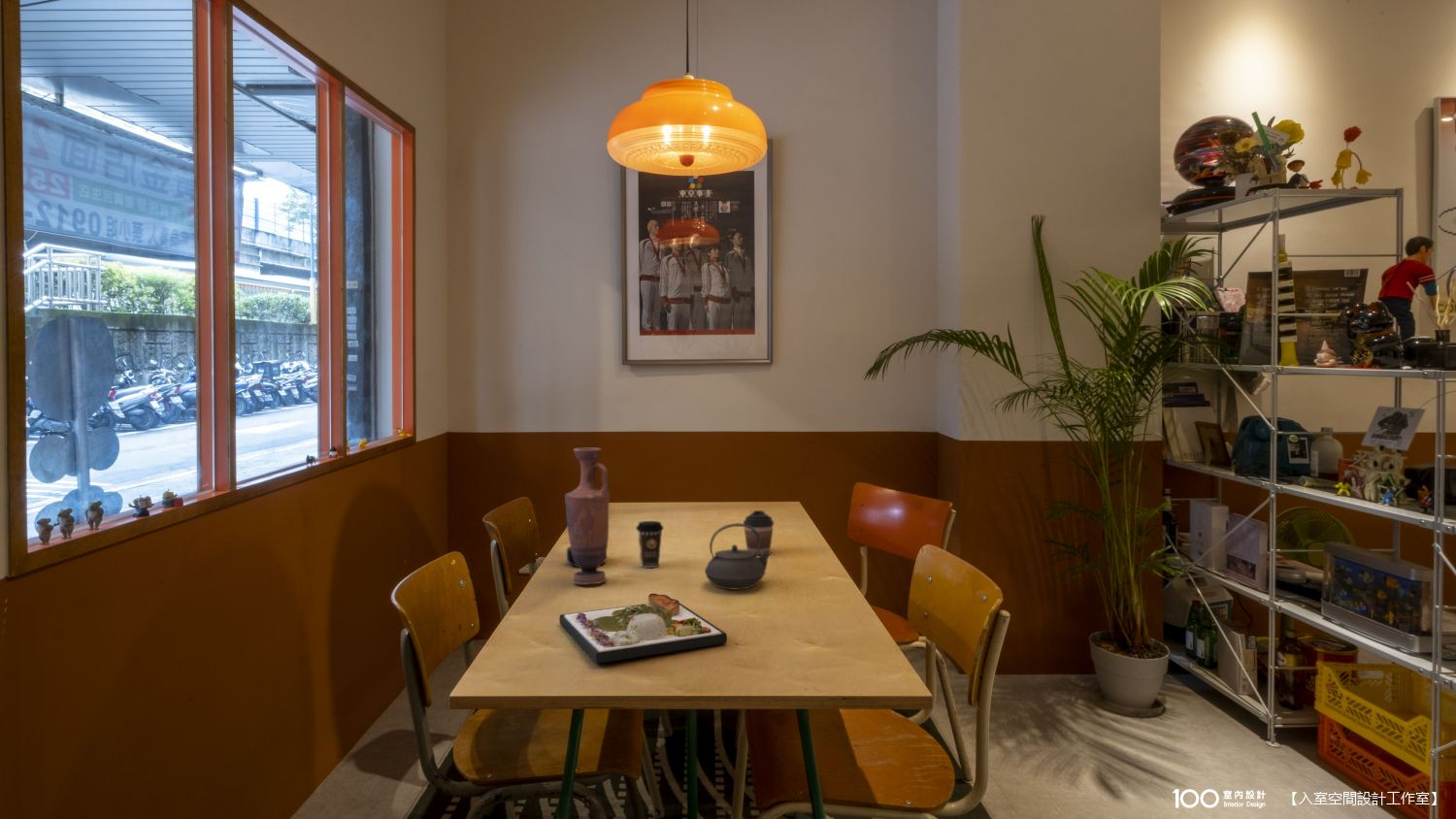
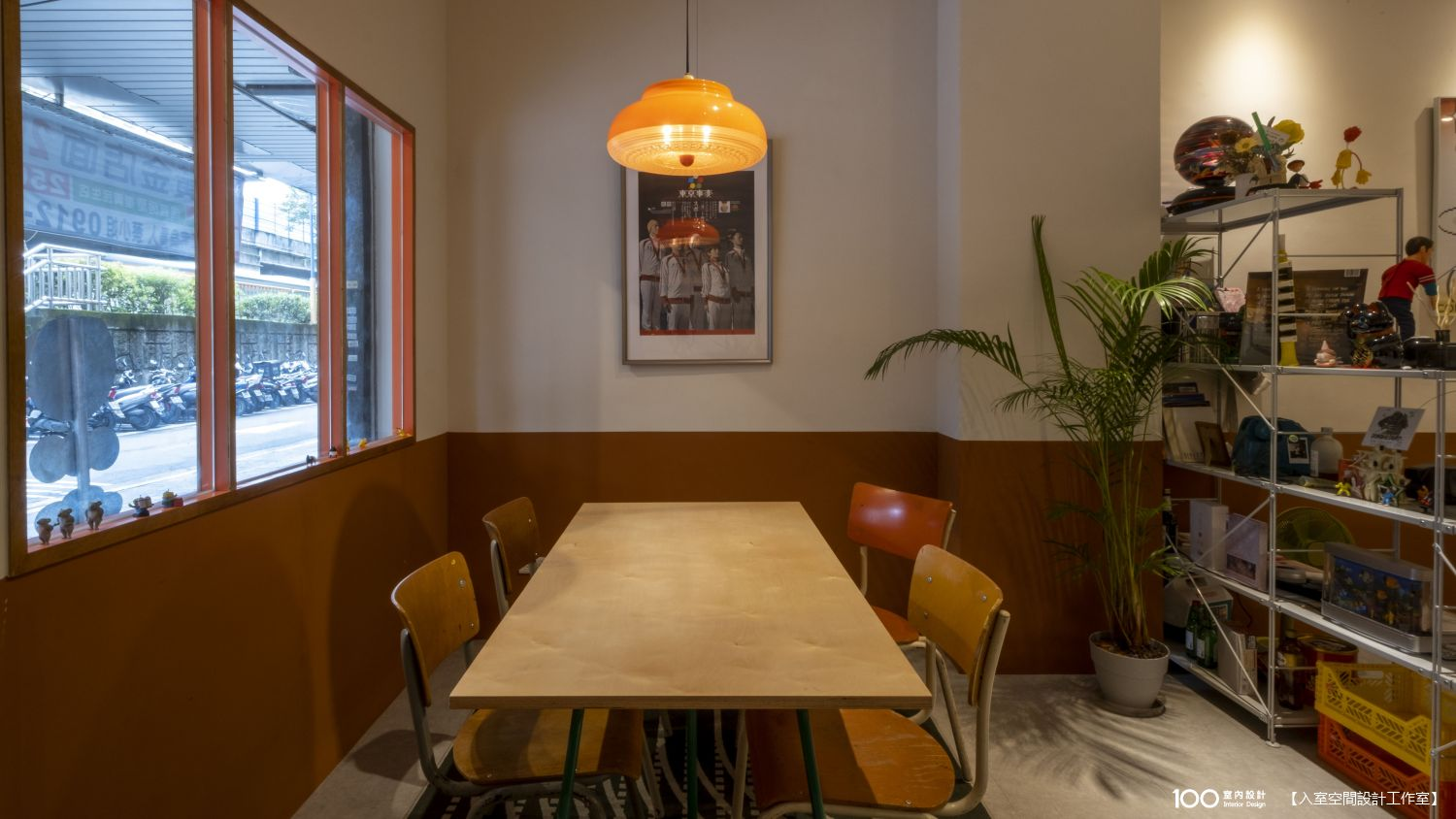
- coffee cup (649, 543)
- coffee cup (758, 532)
- tequila bottle (570, 546)
- teapot (739, 553)
- dinner plate (640, 621)
- vase (587, 514)
